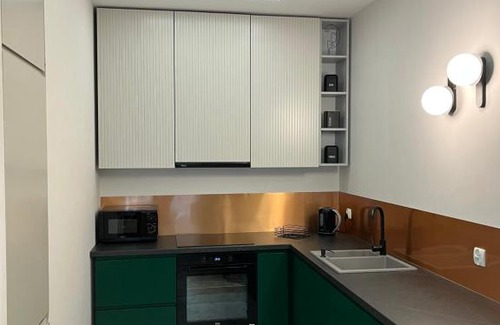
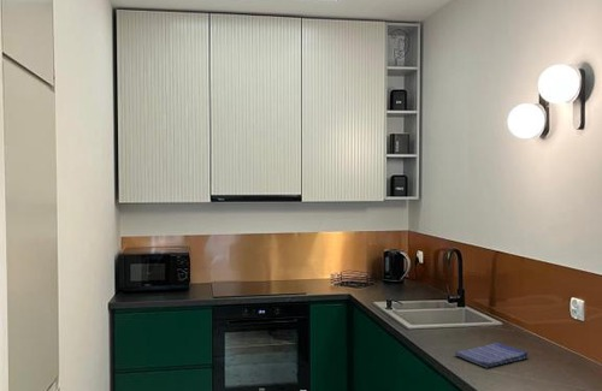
+ dish towel (491, 353)
